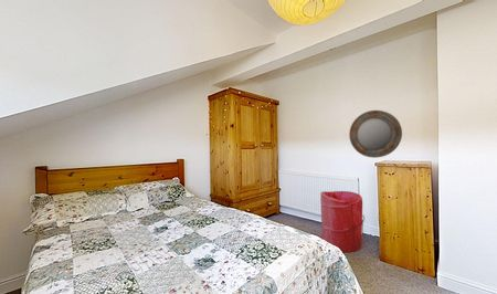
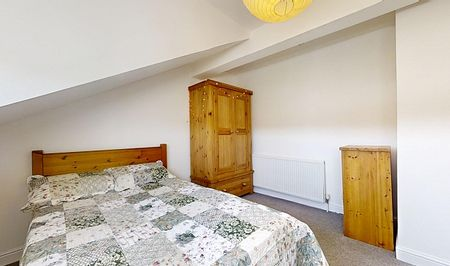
- home mirror (373, 134)
- laundry hamper (341, 218)
